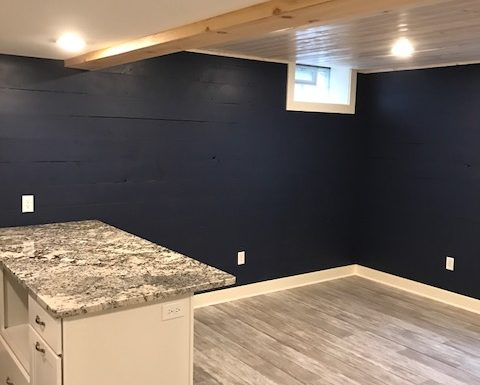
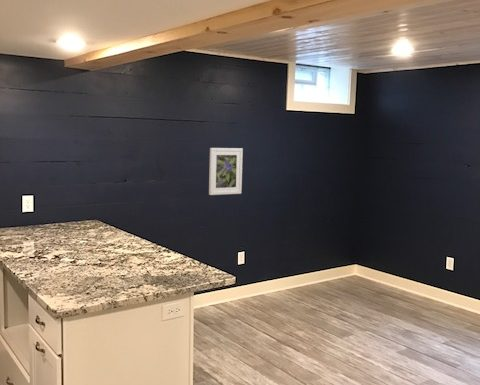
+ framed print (226, 171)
